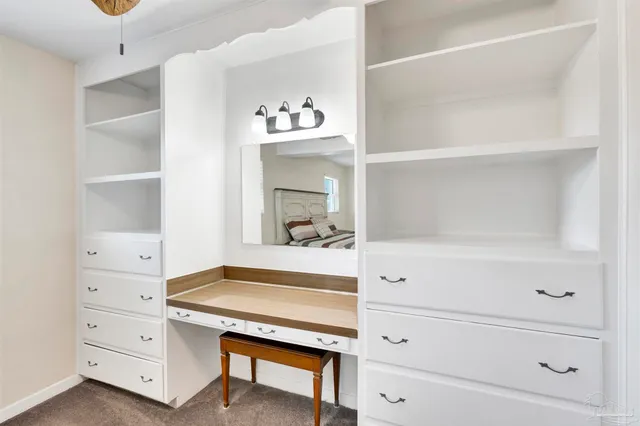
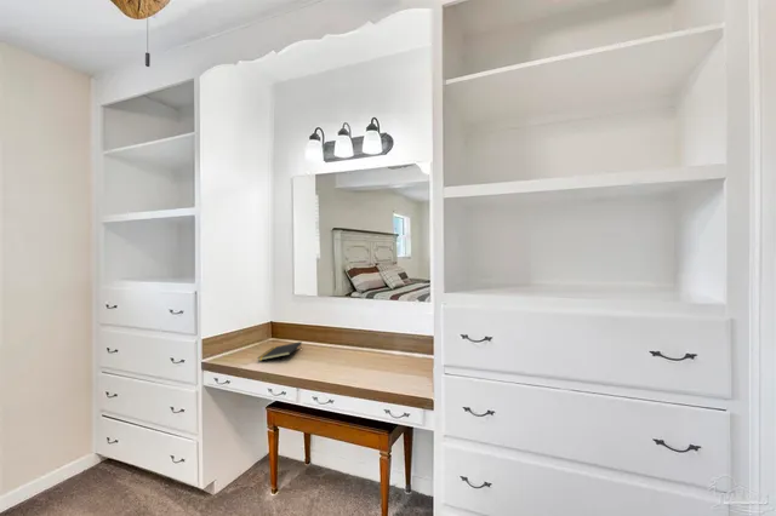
+ notepad (280, 350)
